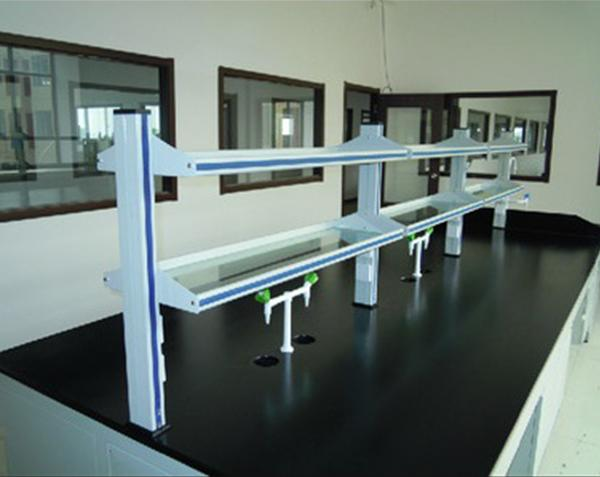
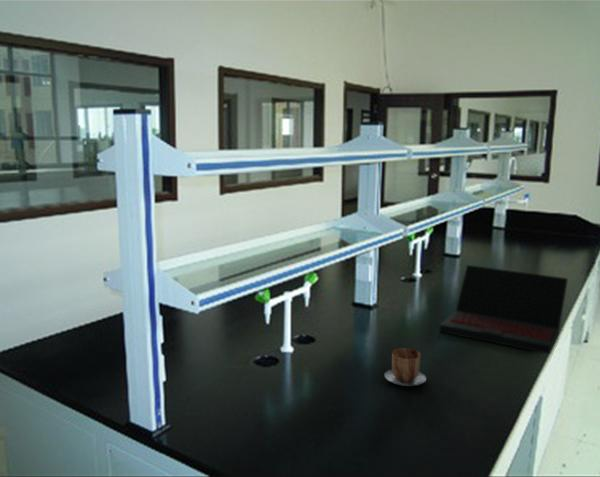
+ laptop (504, 304)
+ mug (406, 366)
